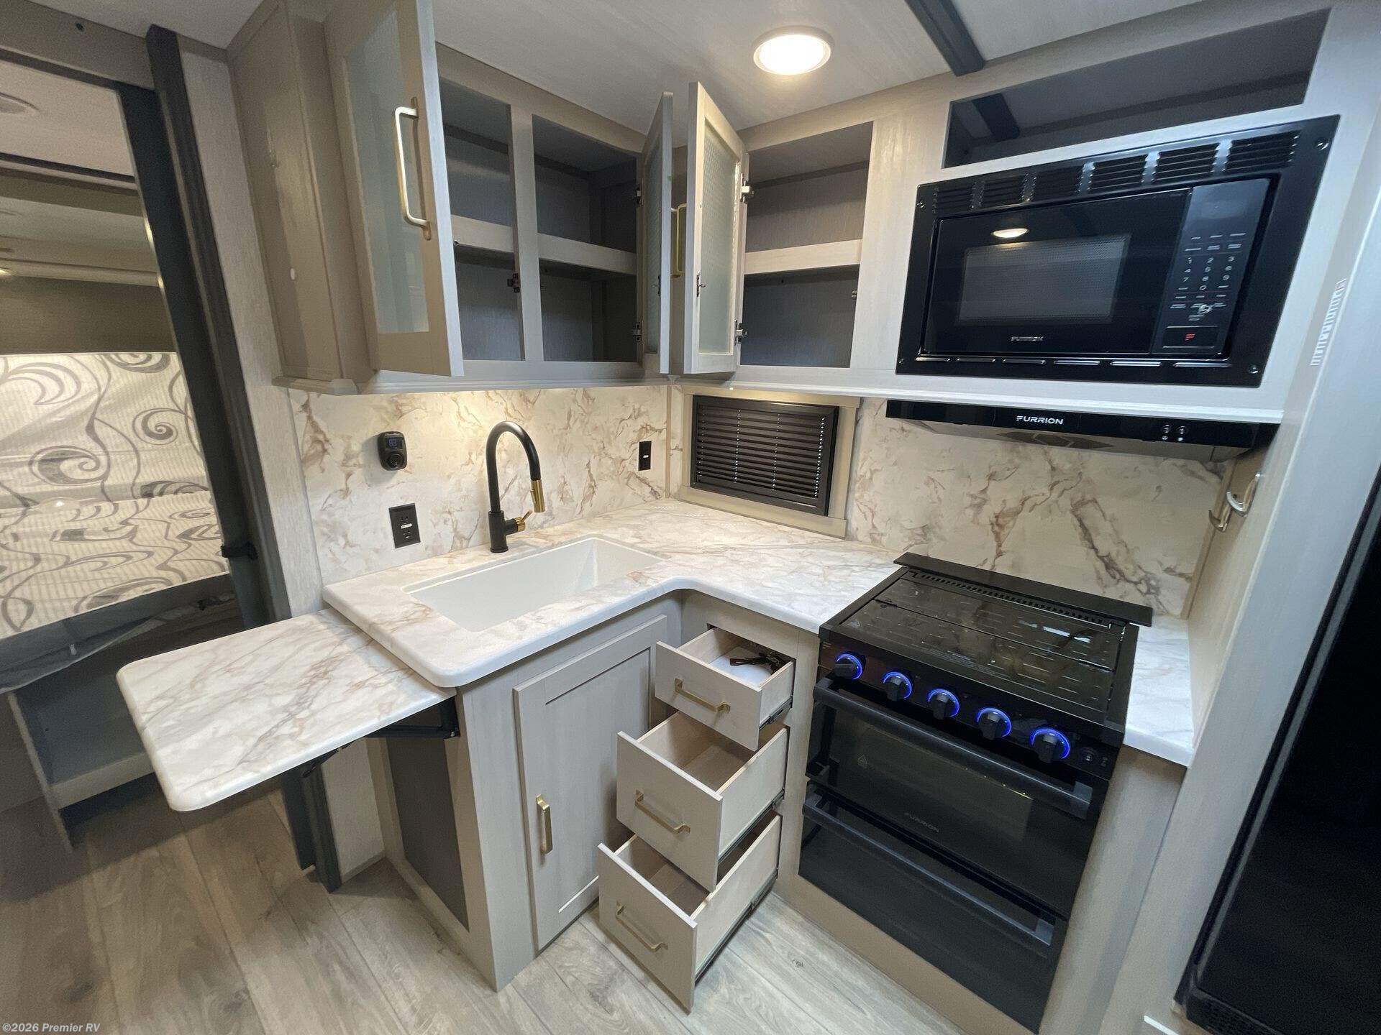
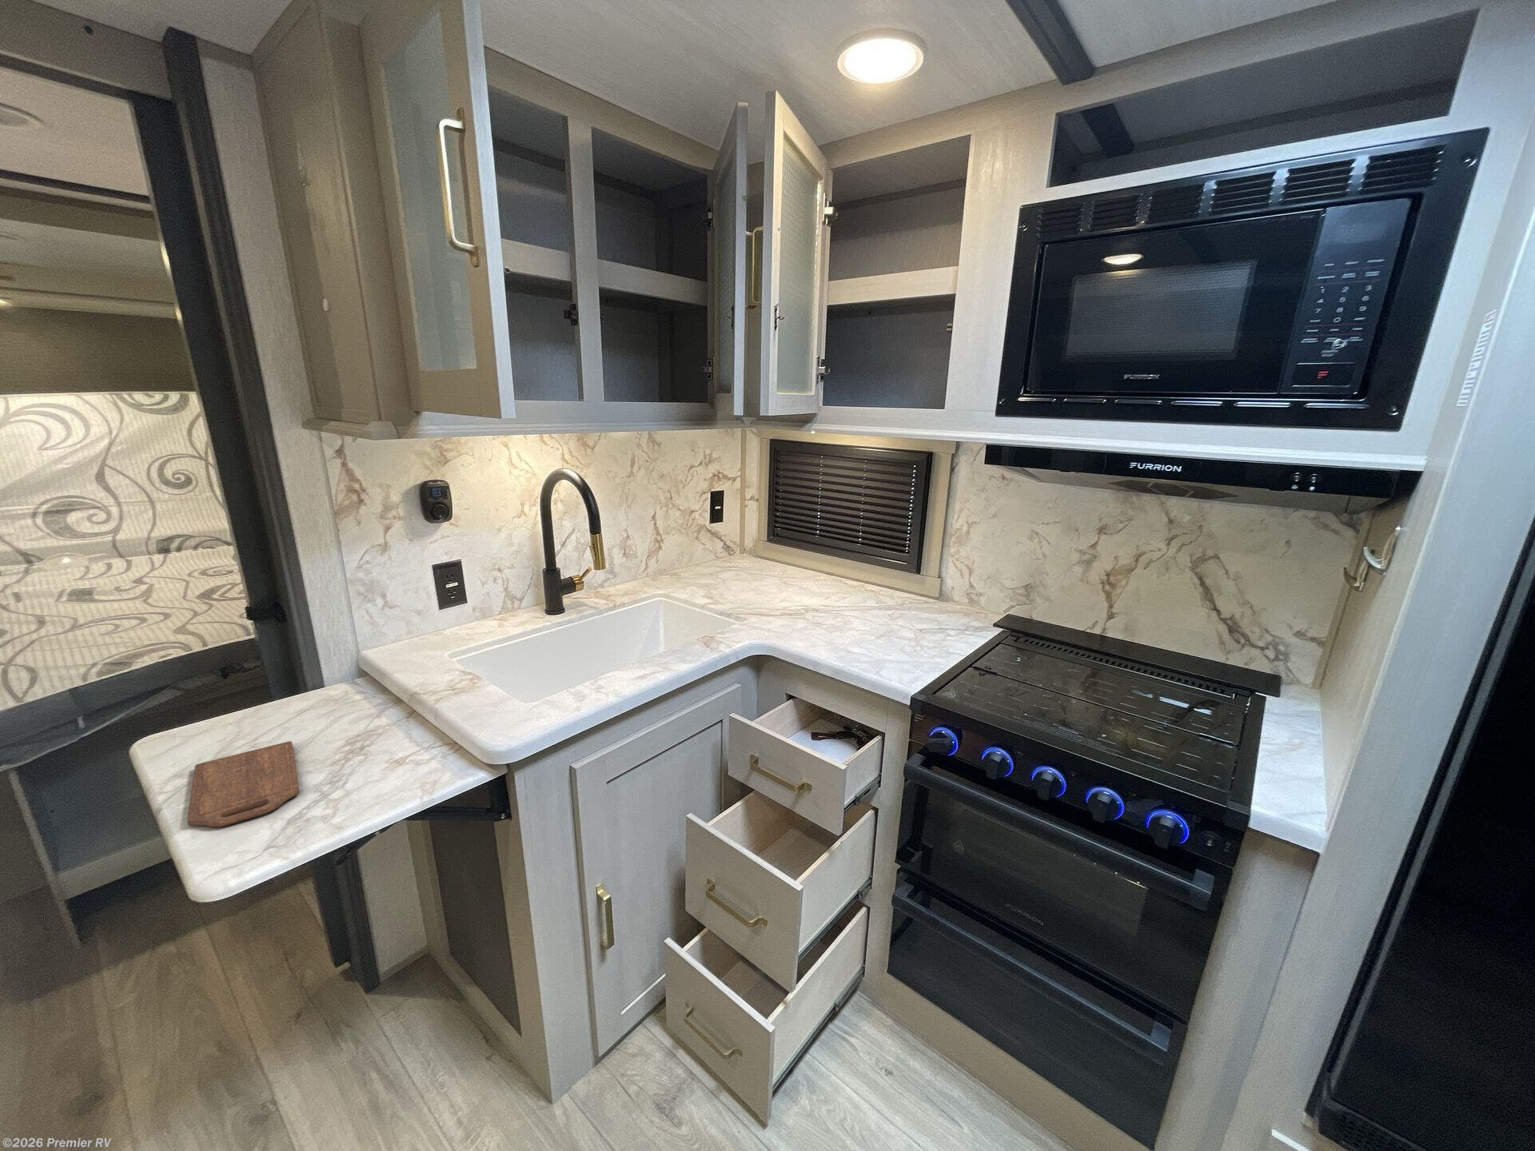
+ cutting board (245, 782)
